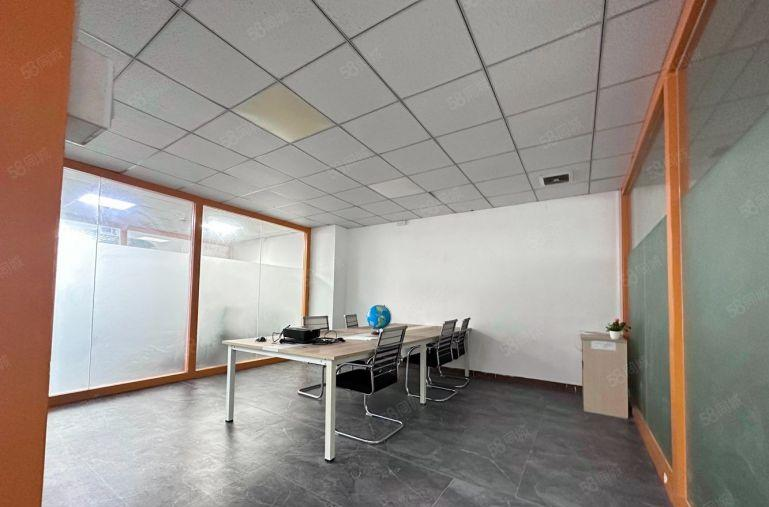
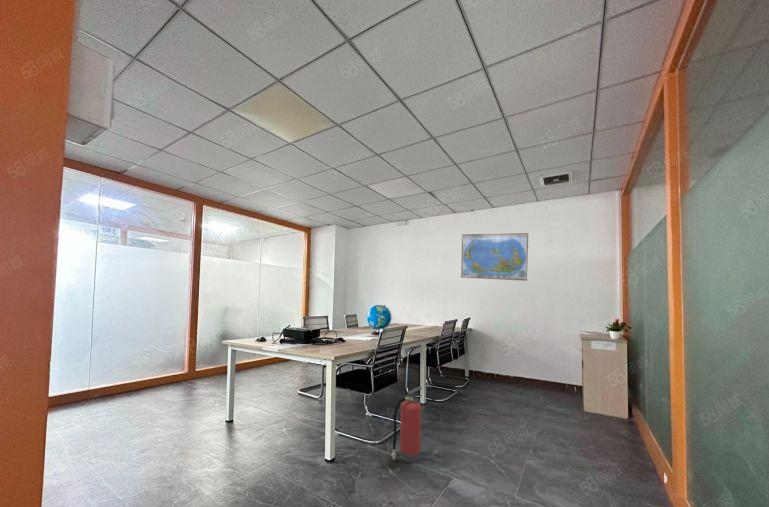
+ world map (493, 256)
+ fire extinguisher (407, 423)
